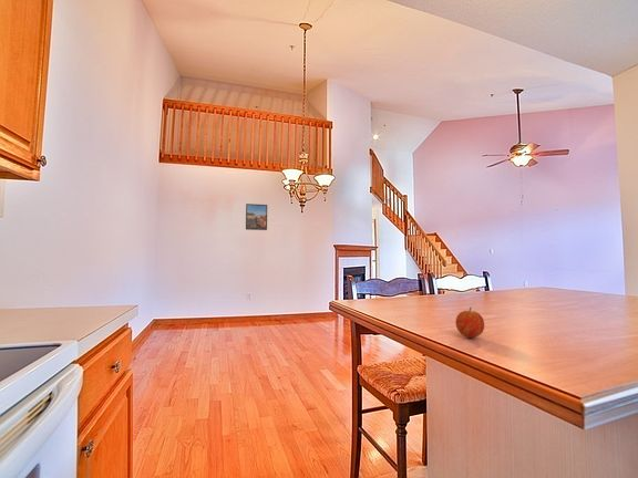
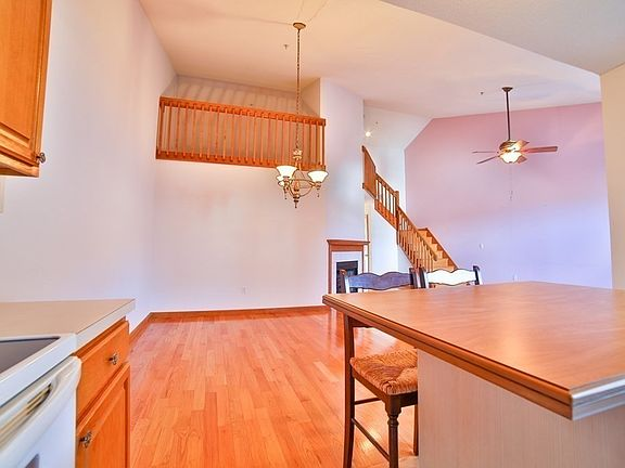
- fruit (470, 321)
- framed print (256, 217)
